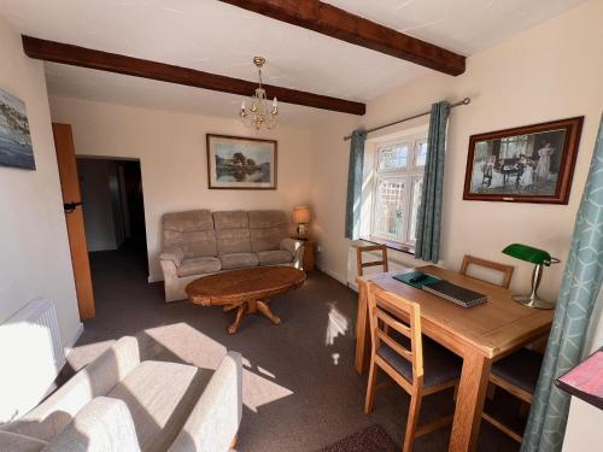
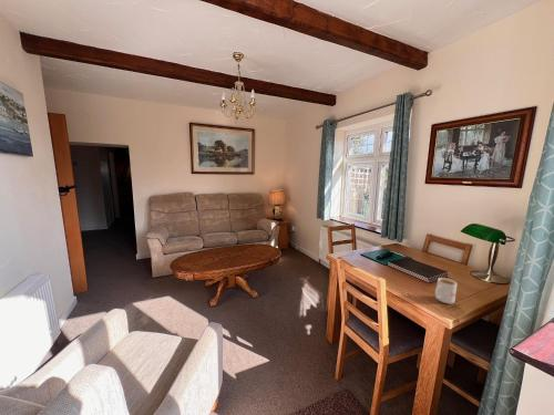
+ mug (443, 290)
